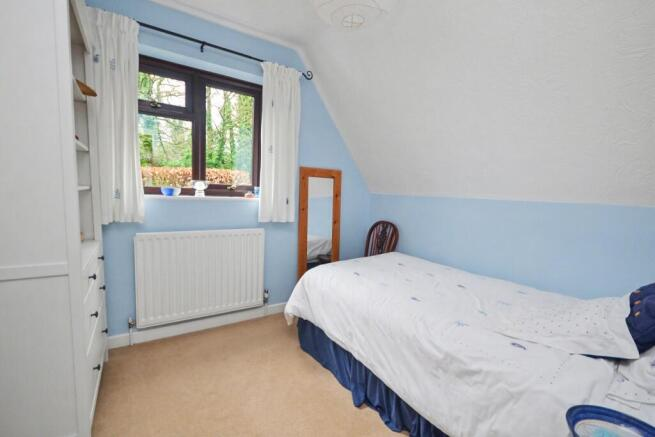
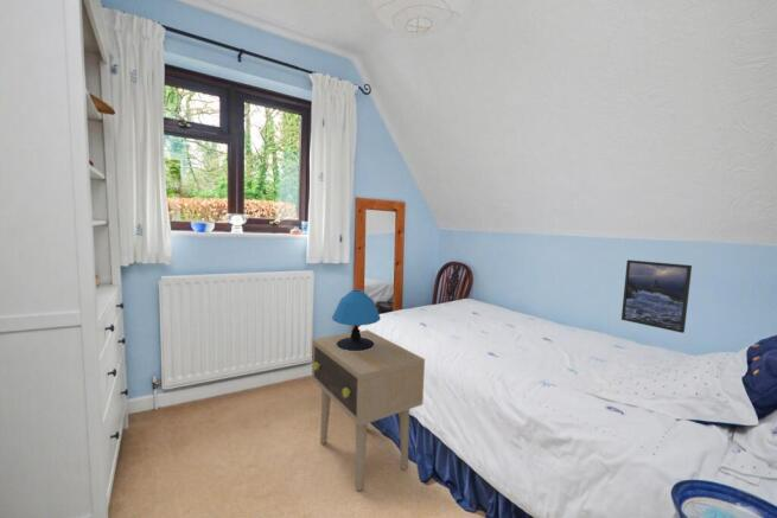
+ side table (361, 403)
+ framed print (654, 294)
+ table lamp (356, 316)
